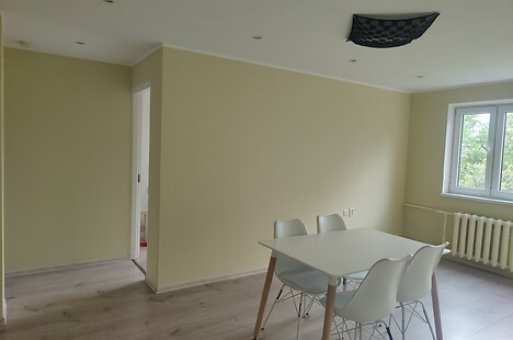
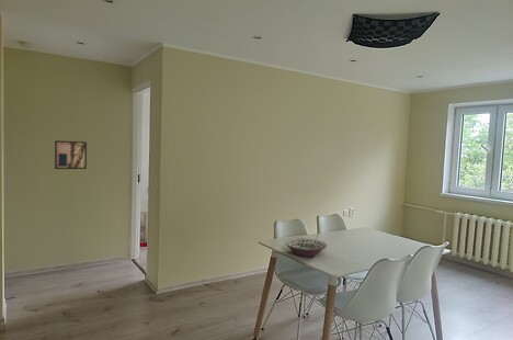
+ wall art (70, 155)
+ decorative bowl (305, 248)
